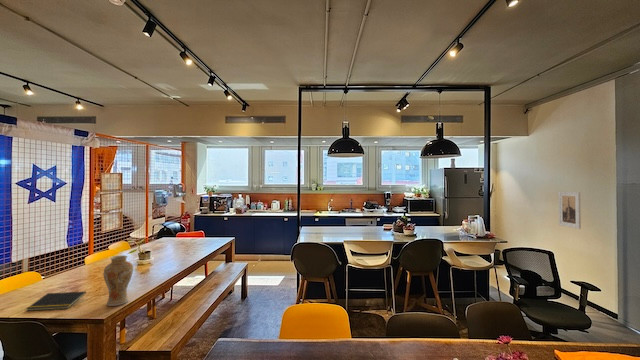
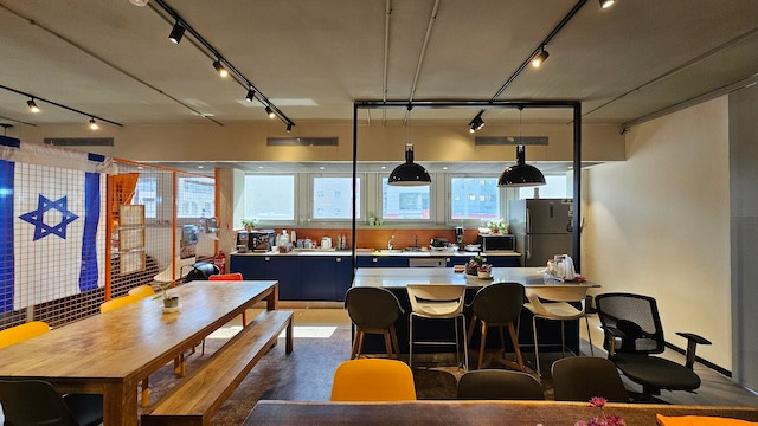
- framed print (569, 209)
- notepad (57, 300)
- vase (118, 279)
